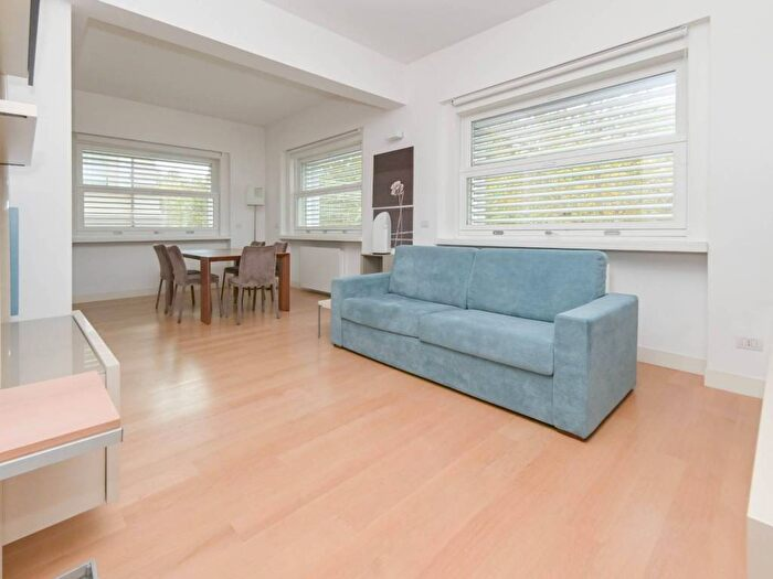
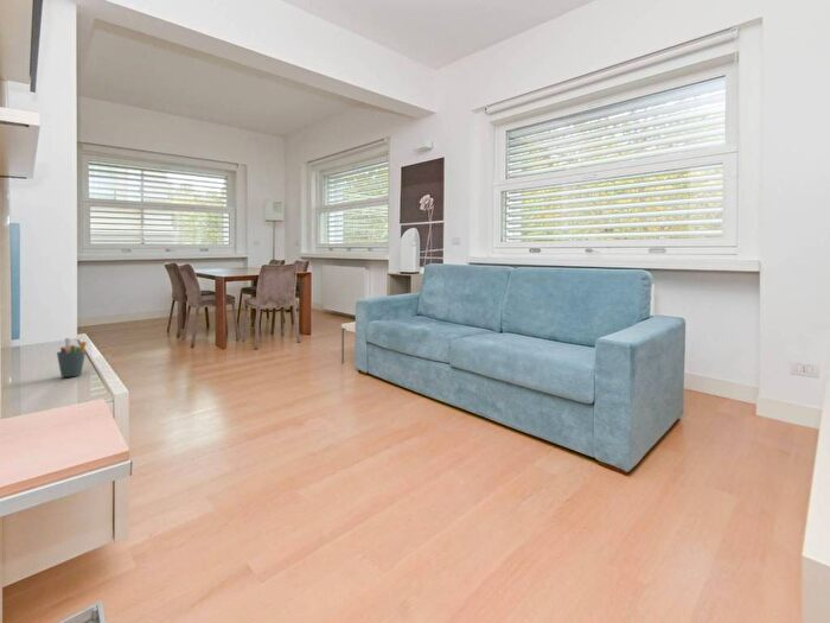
+ pen holder (71, 357)
